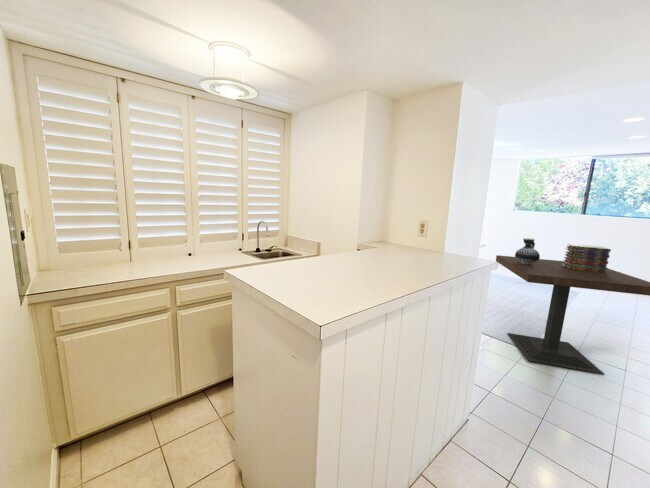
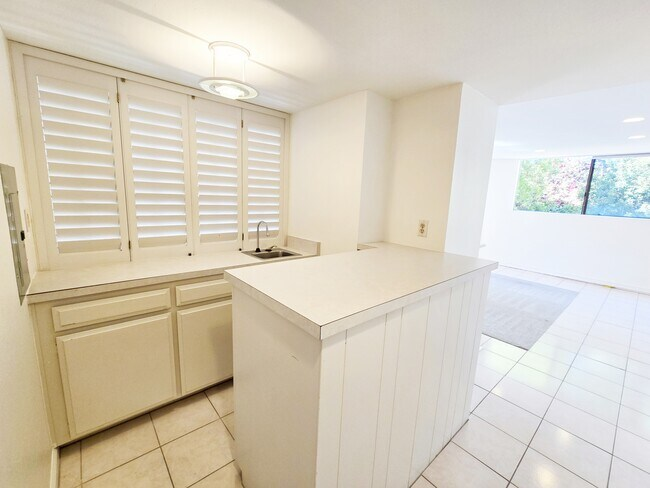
- book stack (585, 257)
- dining table (557, 311)
- ceramic jug (528, 251)
